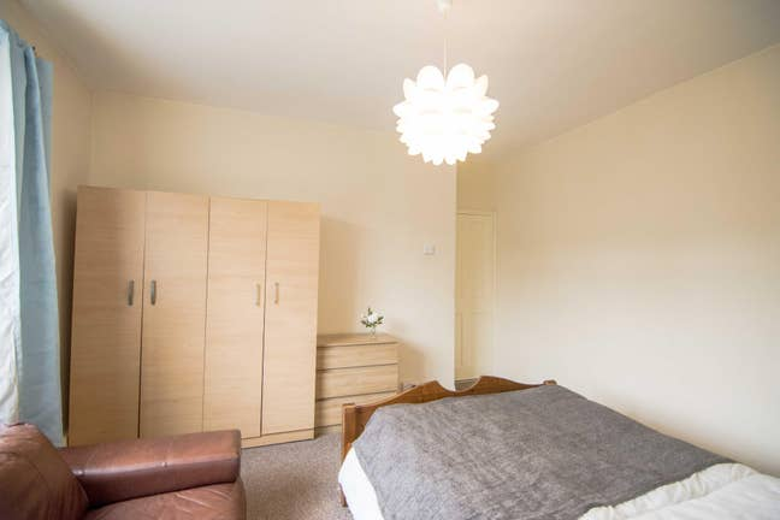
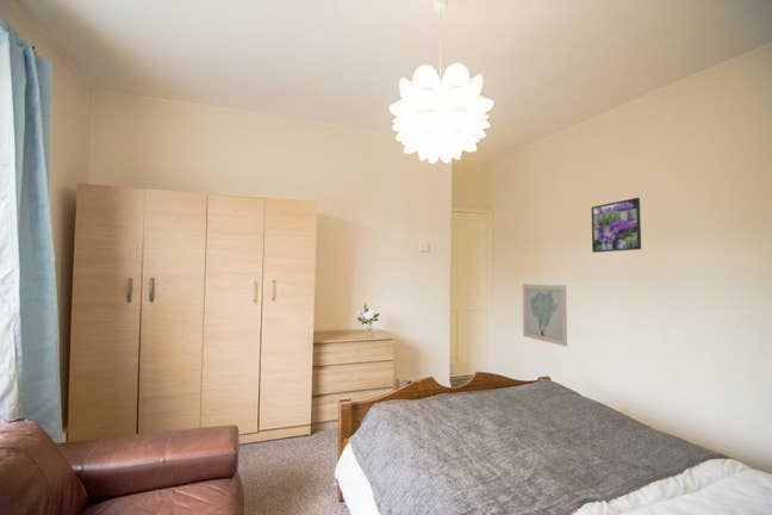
+ wall art (542, 312)
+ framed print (614, 227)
